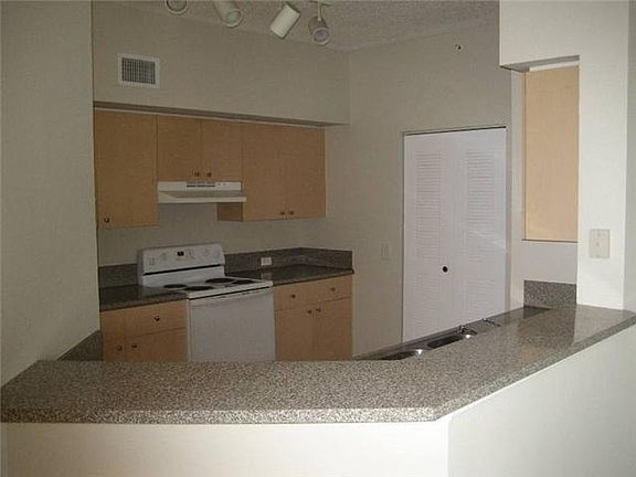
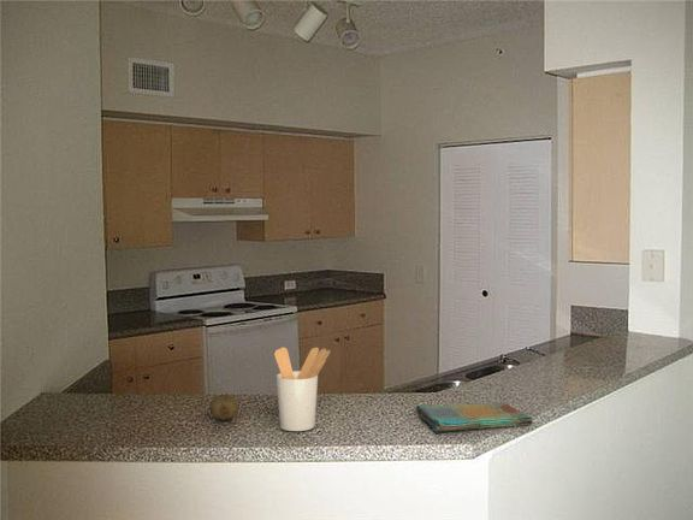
+ utensil holder (304, 386)
+ fruit (224, 407)
+ dish towel (472, 414)
